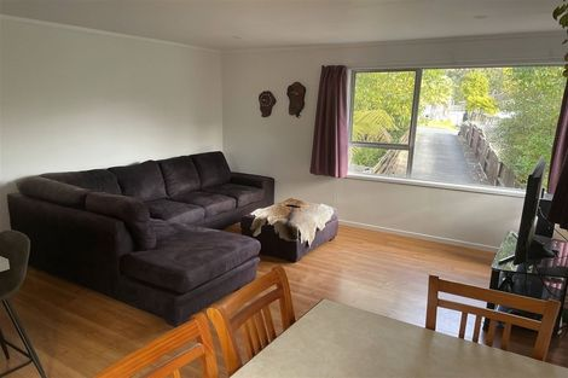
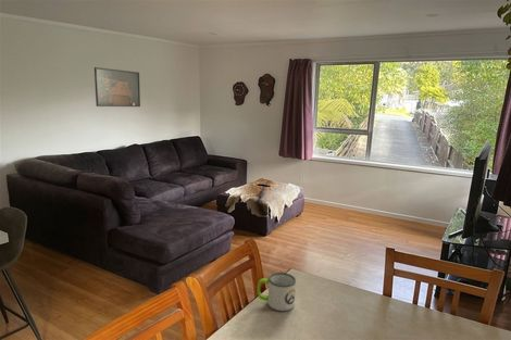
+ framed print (119, 88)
+ mug (276, 290)
